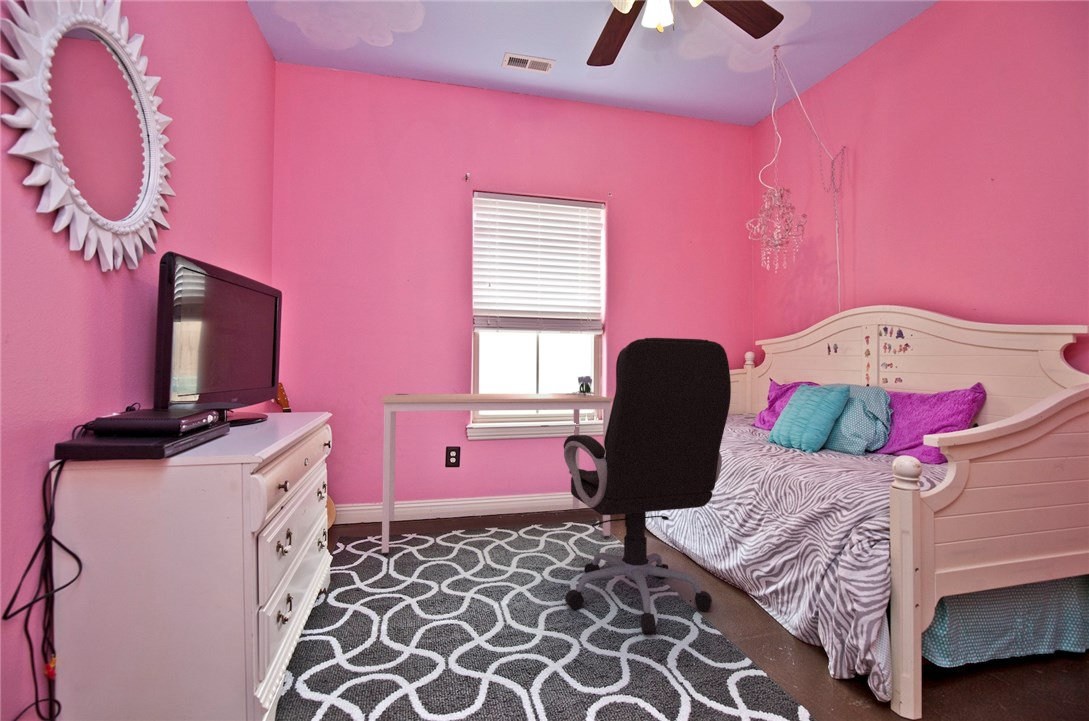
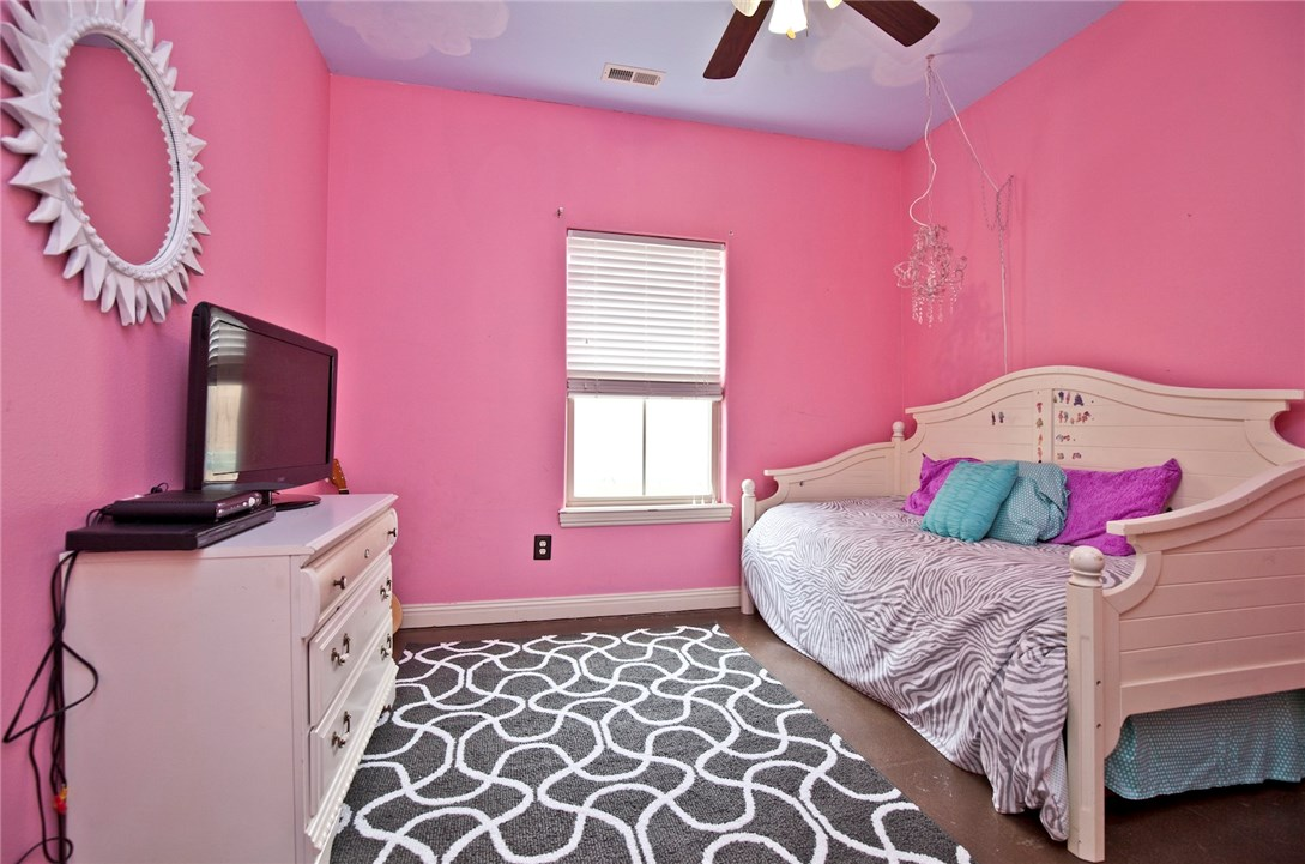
- office chair (634, 471)
- flowering plant (585, 385)
- desk (494, 409)
